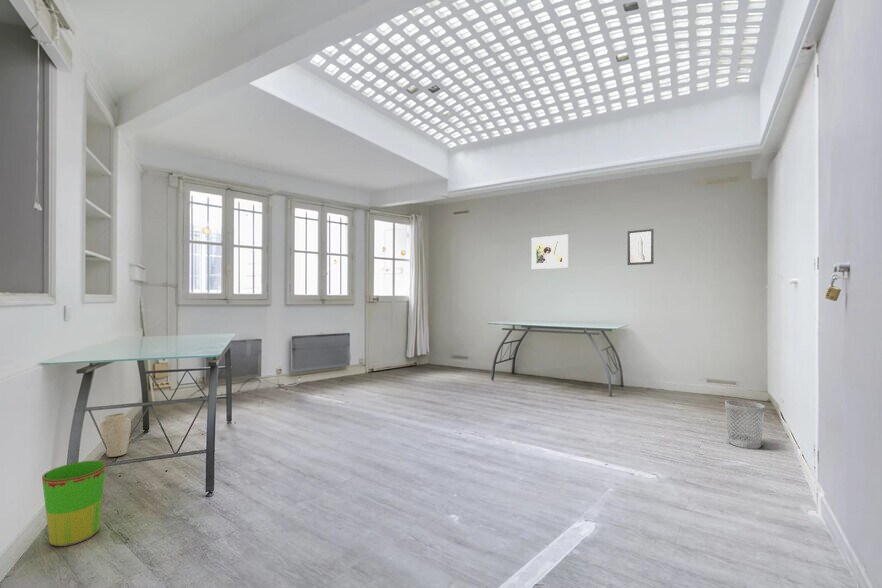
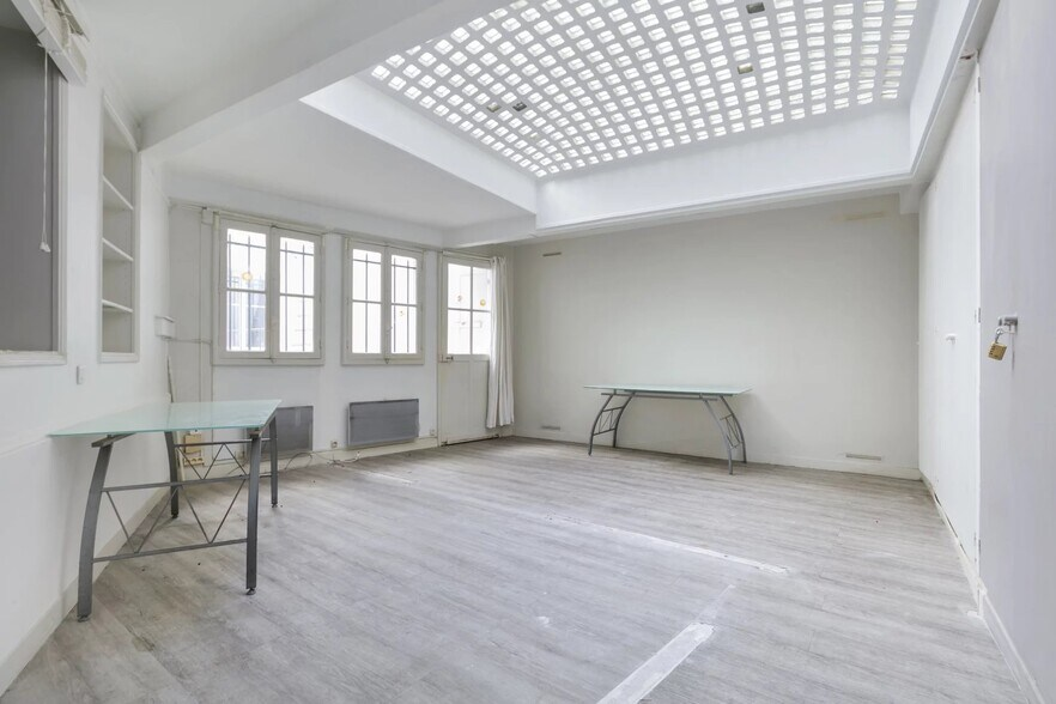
- vase (115, 434)
- wastebasket (744, 424)
- wall art (640, 247)
- waste bin (74, 503)
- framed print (549, 252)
